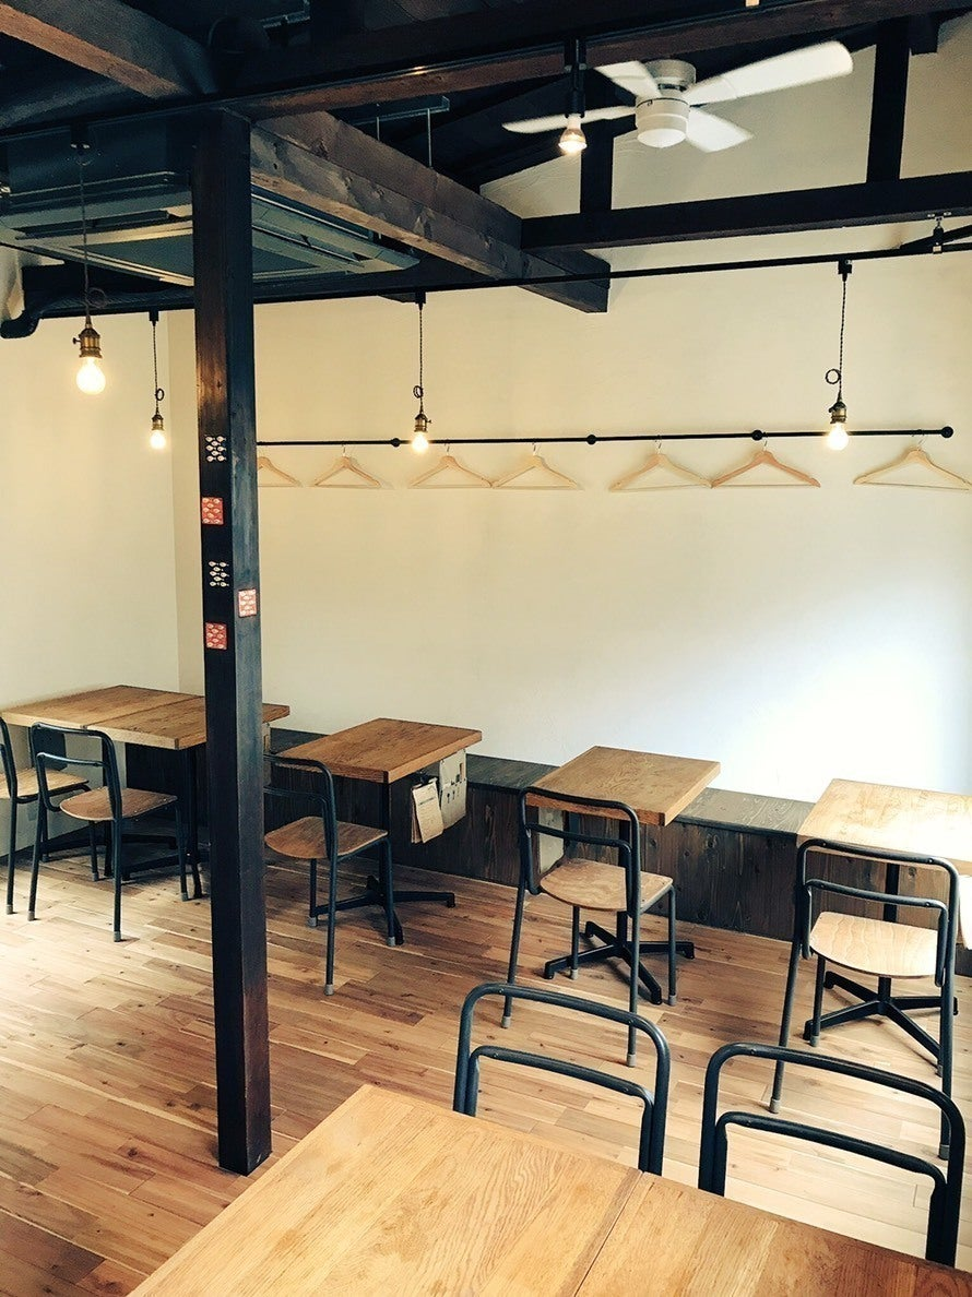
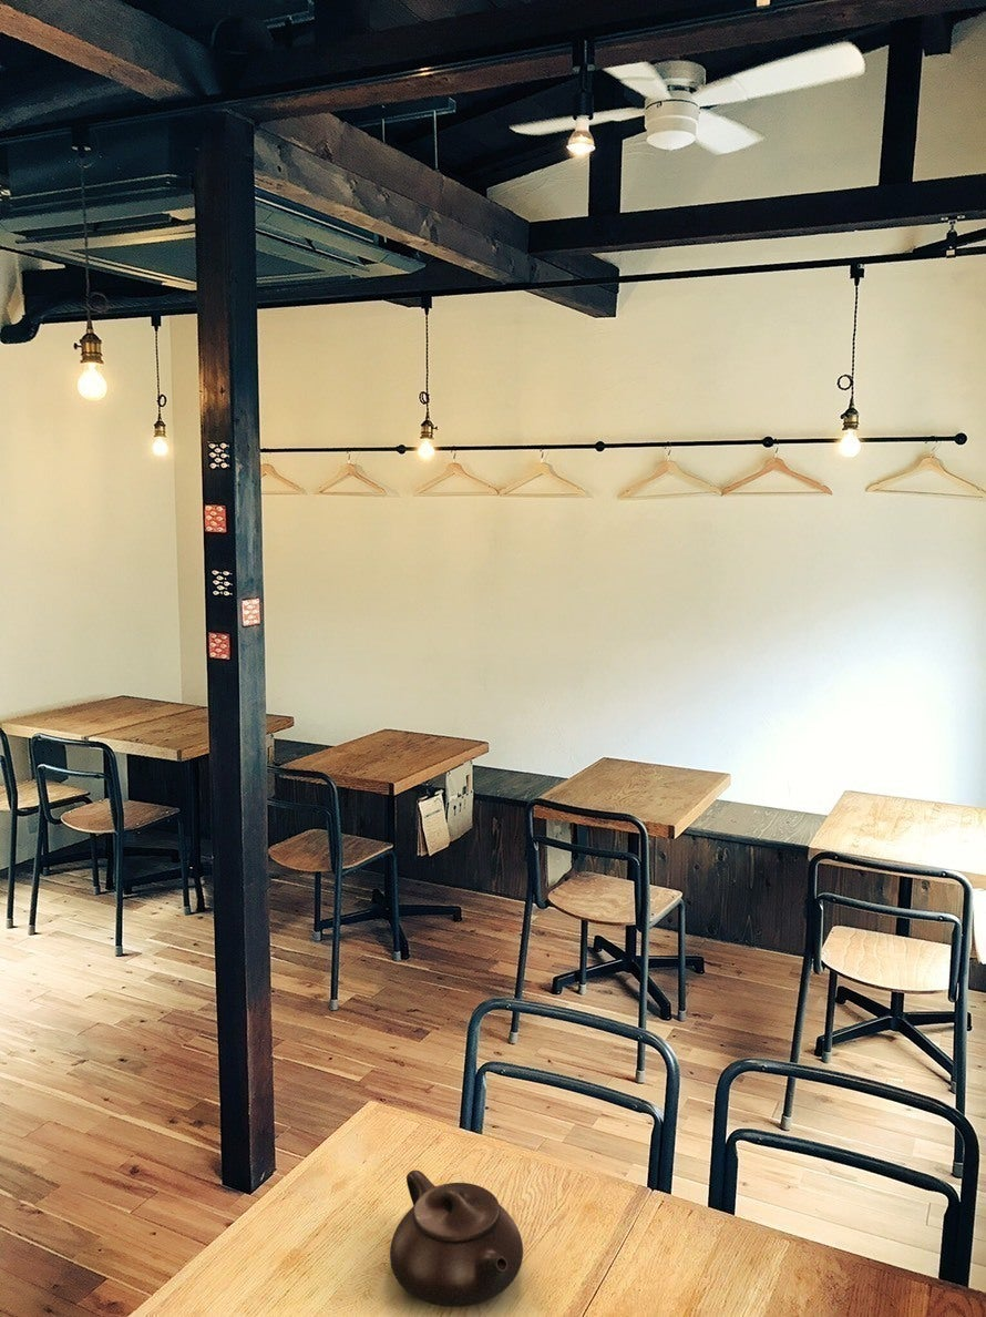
+ teapot (456, 1229)
